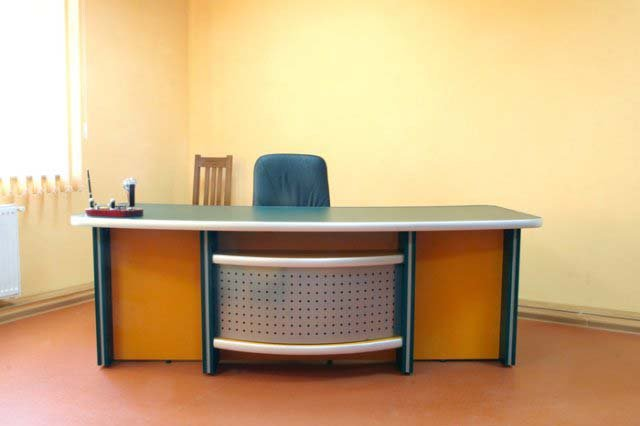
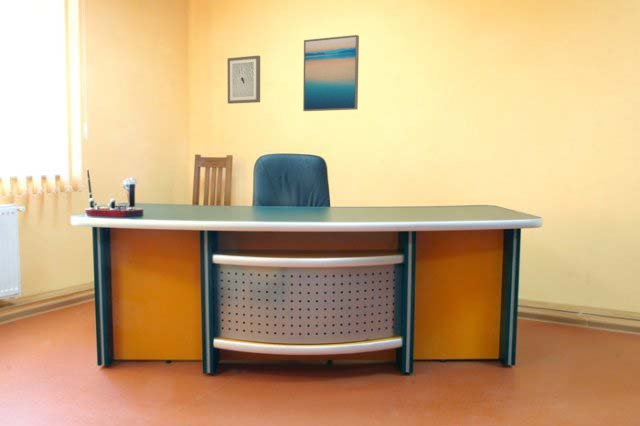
+ wall art (330, 74)
+ wall art (243, 80)
